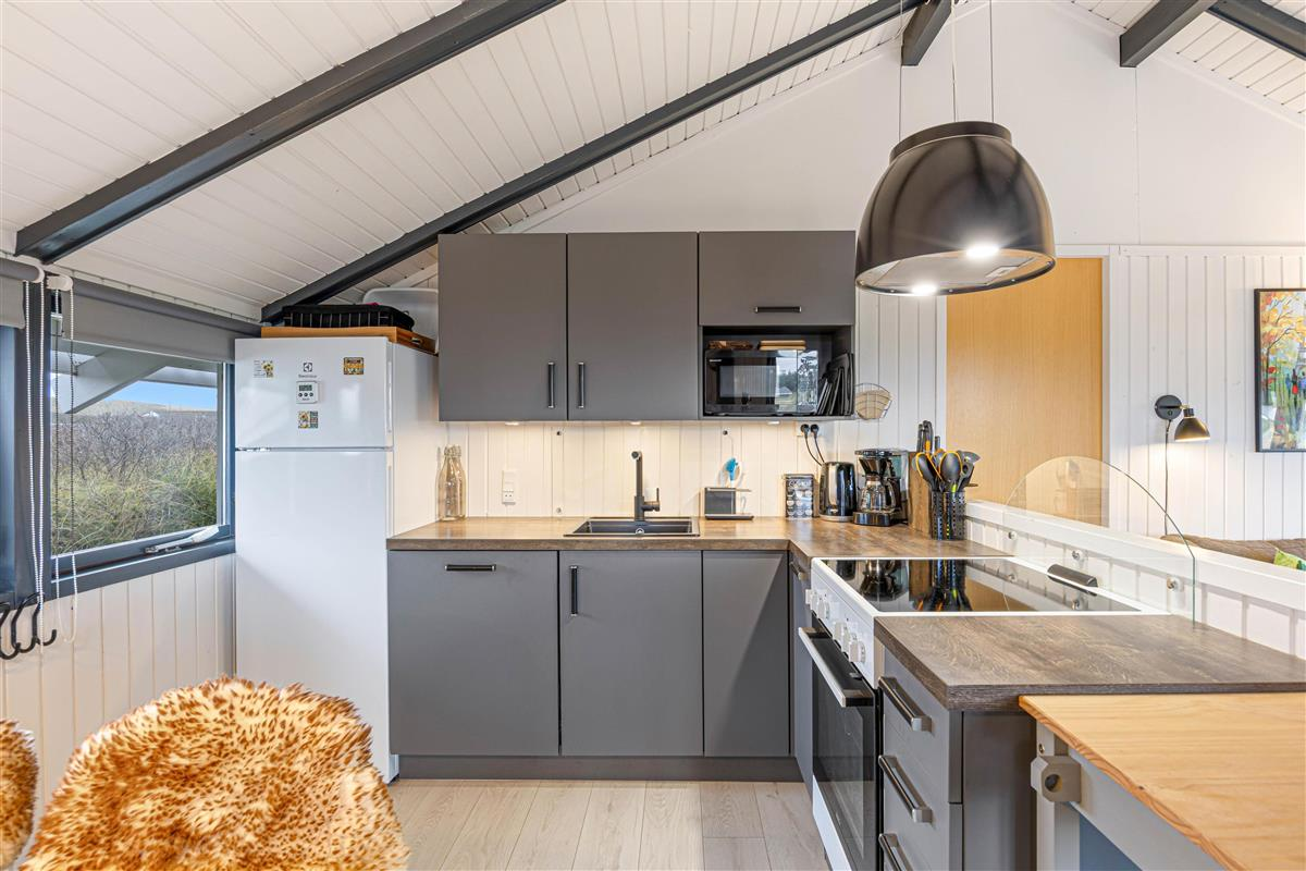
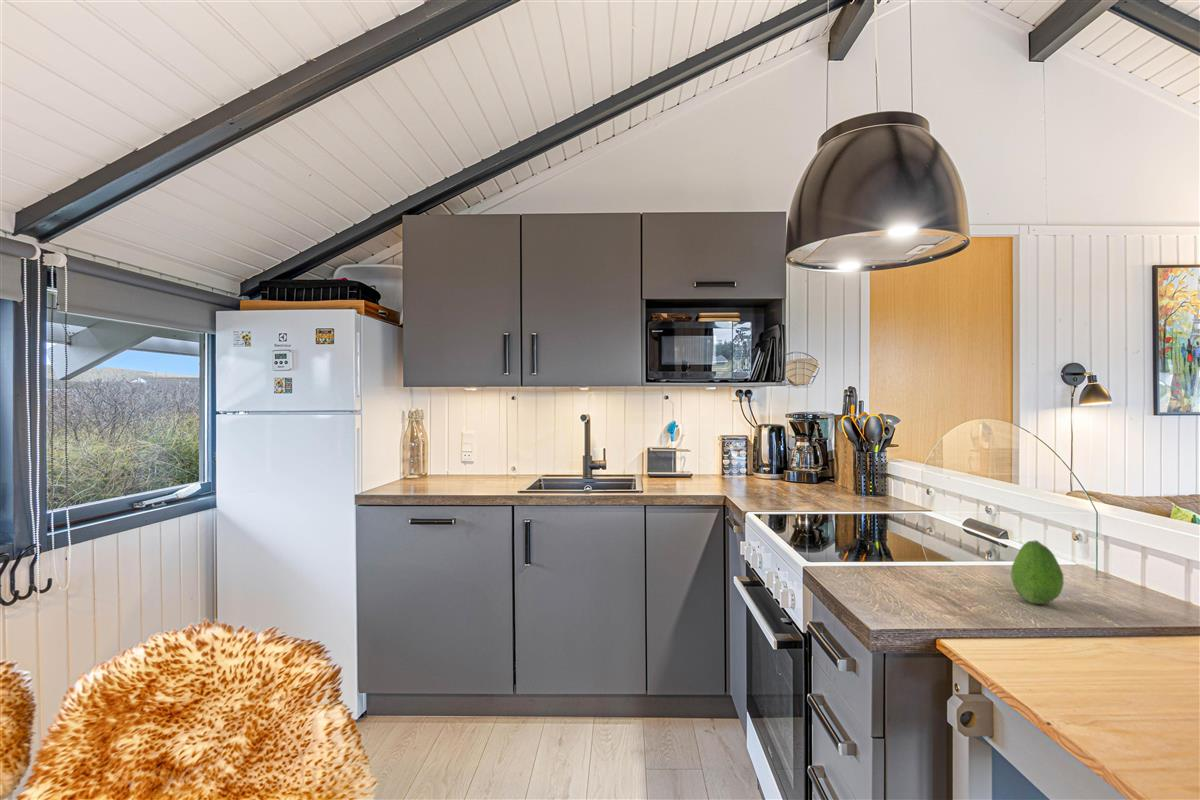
+ fruit (1036, 571)
